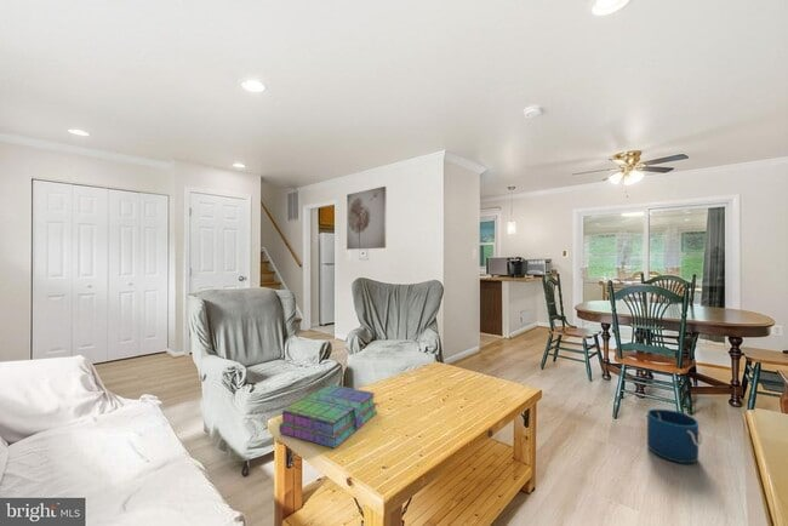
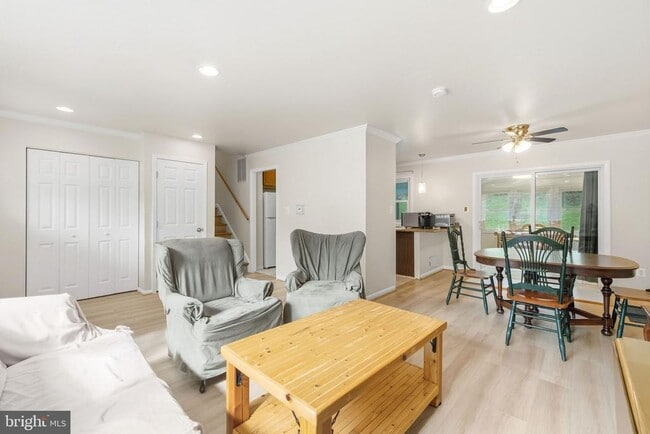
- wall art (365, 219)
- stack of books (331, 411)
- bucket (672, 435)
